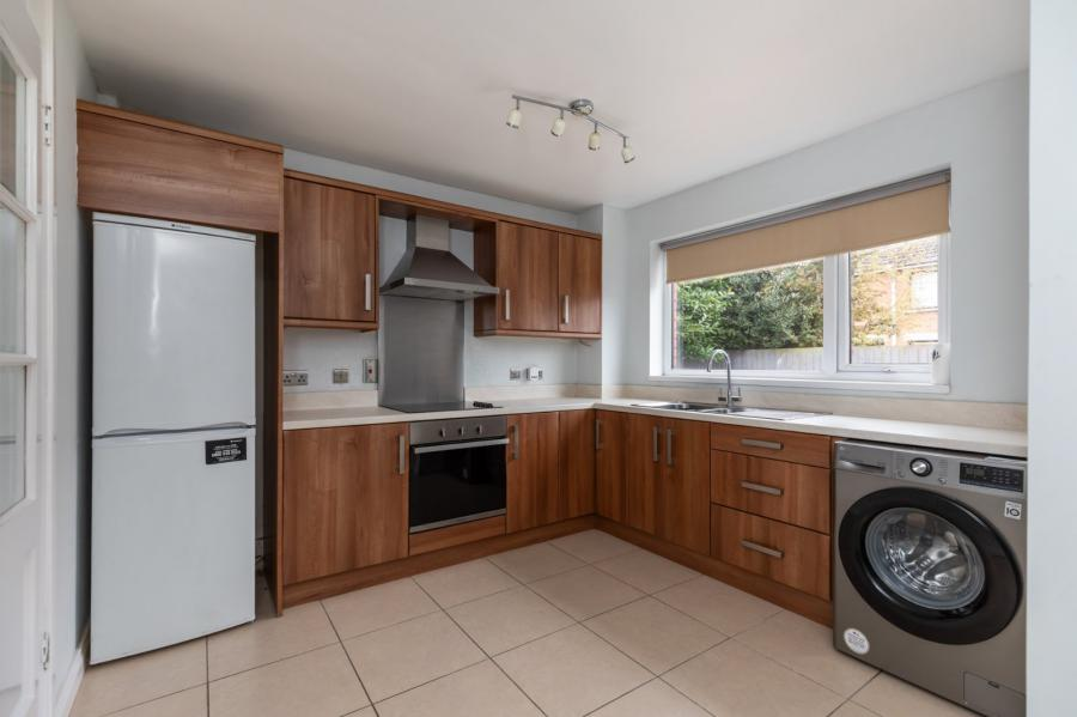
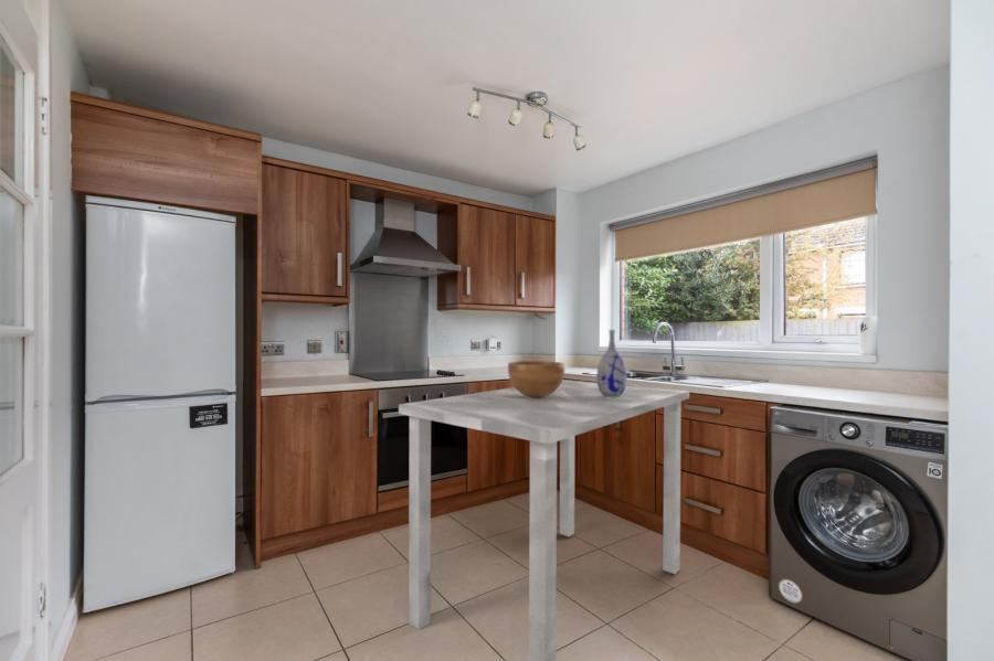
+ dining table (560, 495)
+ bowl (536, 380)
+ vase (611, 362)
